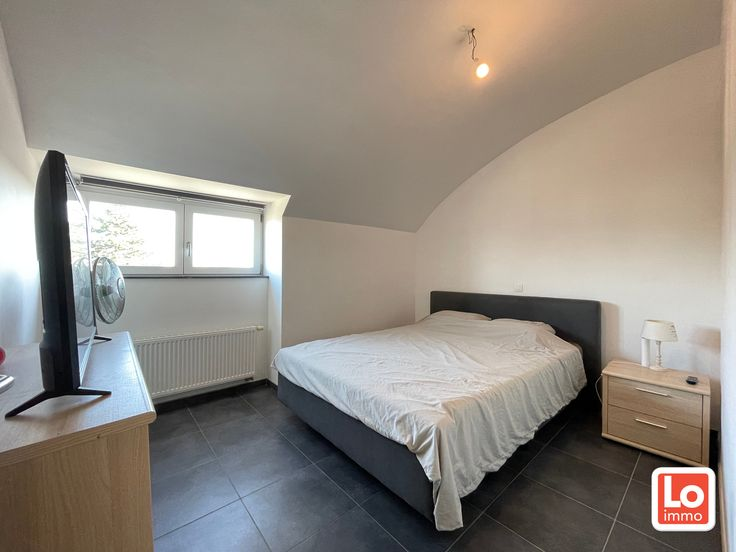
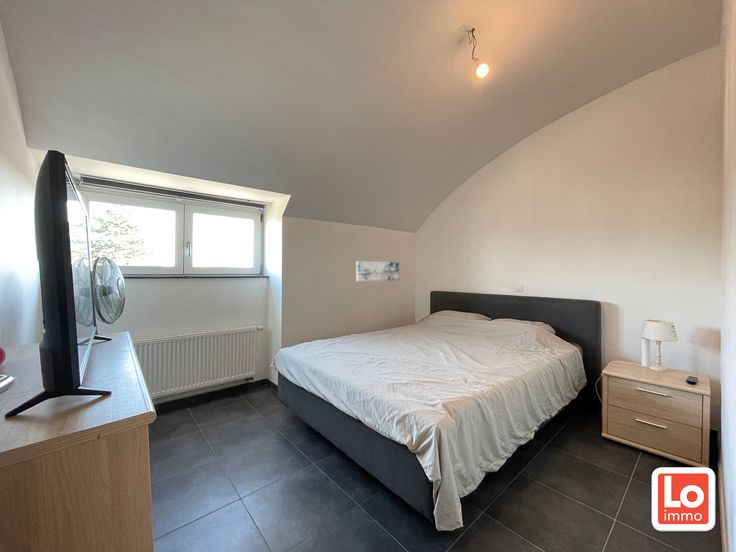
+ wall art (378, 271)
